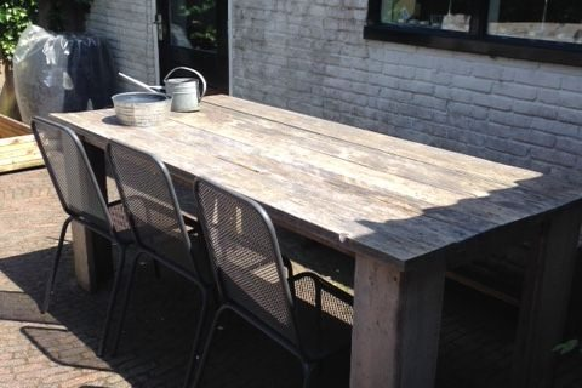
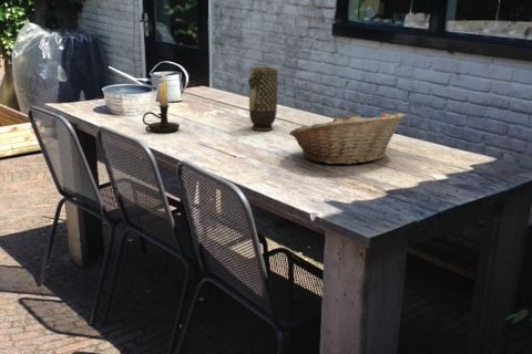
+ vase (263, 98)
+ candle holder (160, 102)
+ fruit basket (347, 133)
